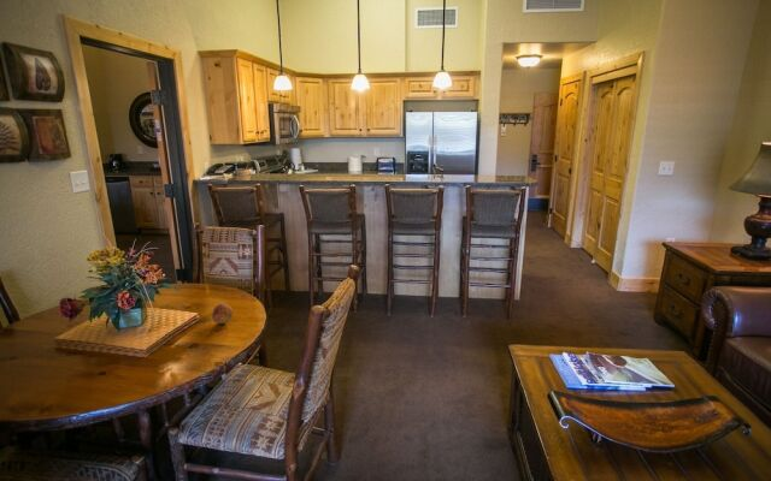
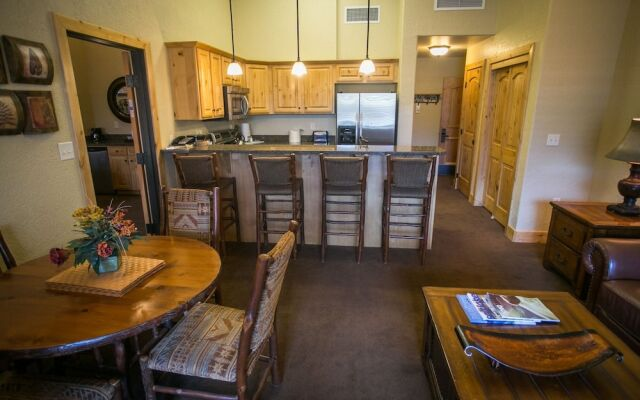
- fruit (222, 313)
